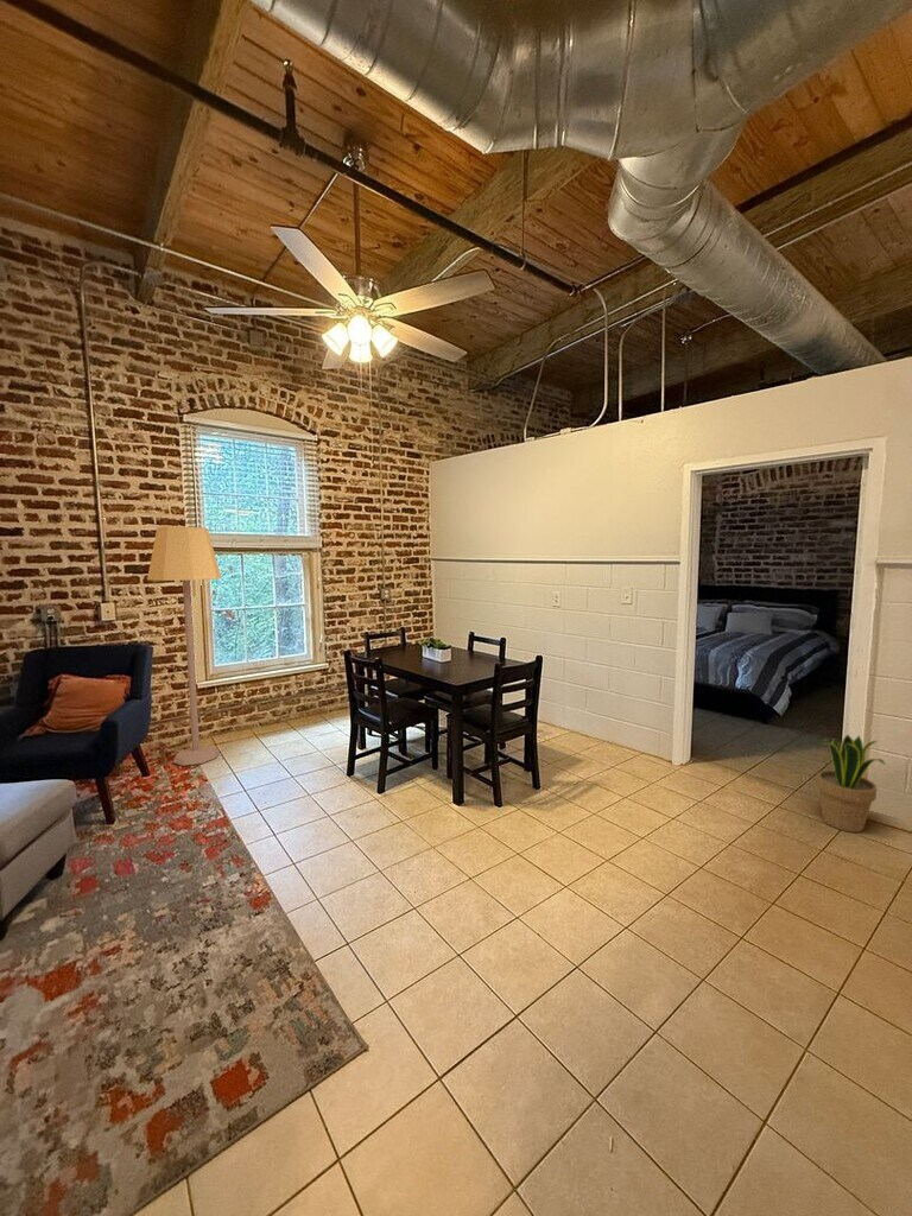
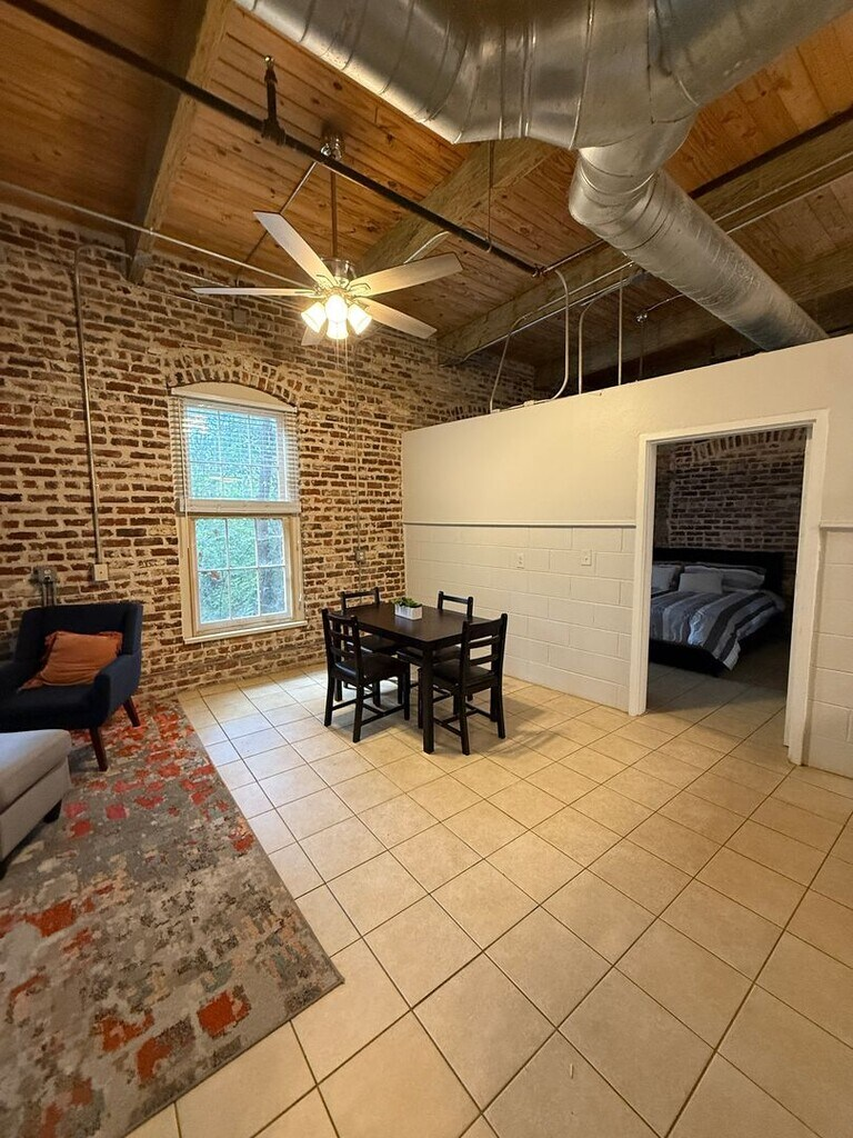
- potted plant (849, 780)
- lamp (190, 645)
